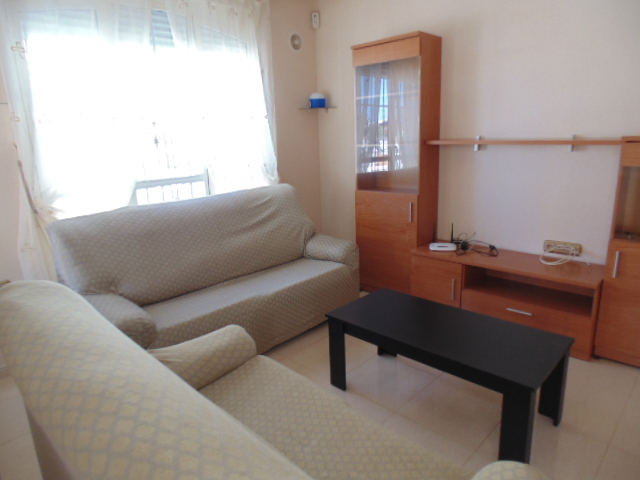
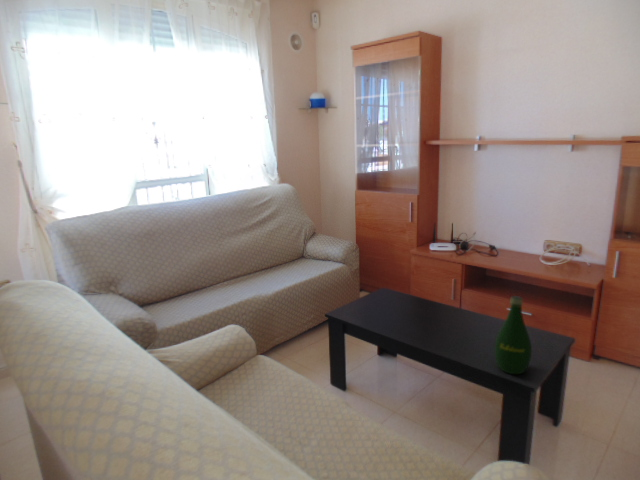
+ bottle (514, 333)
